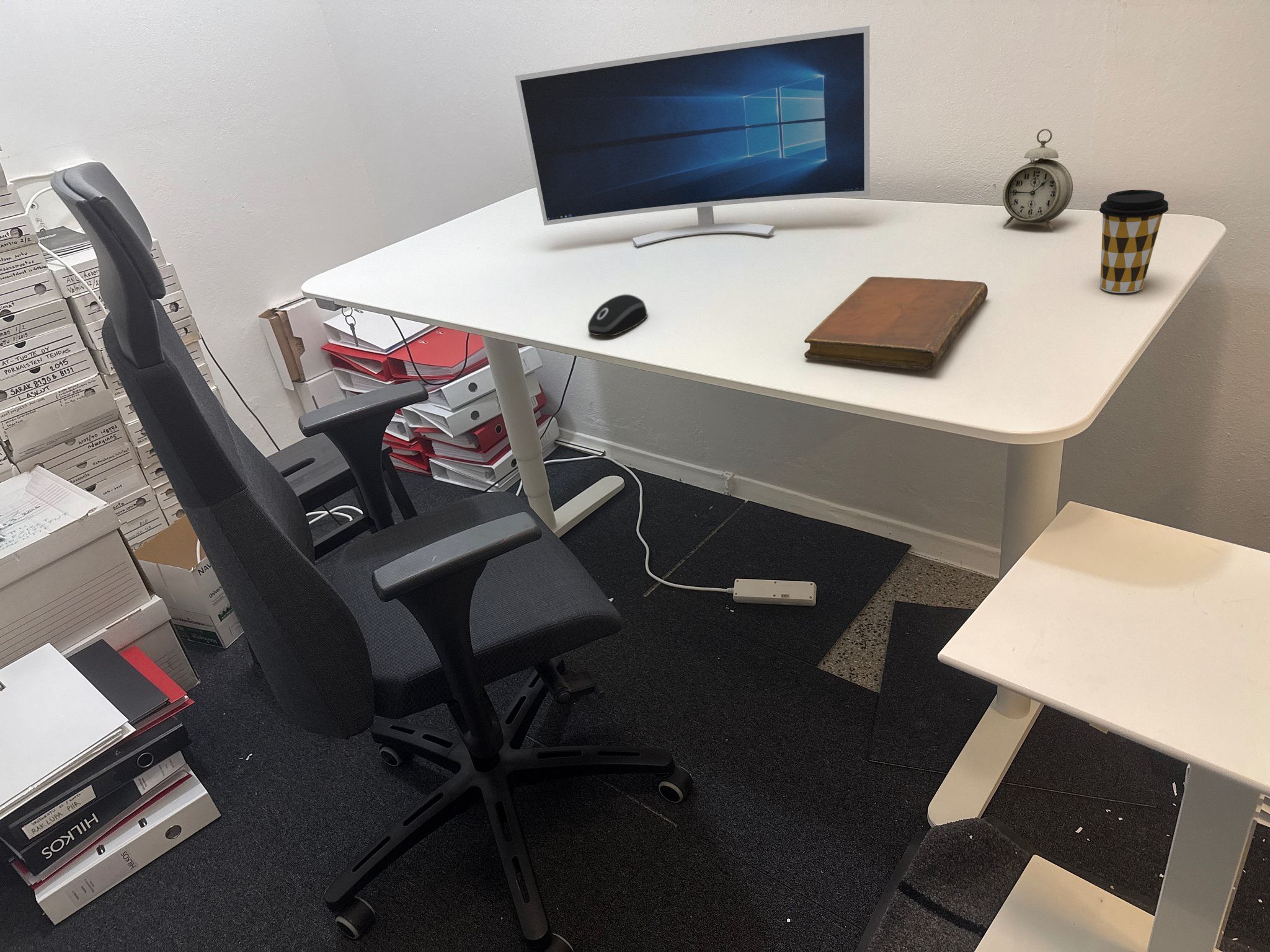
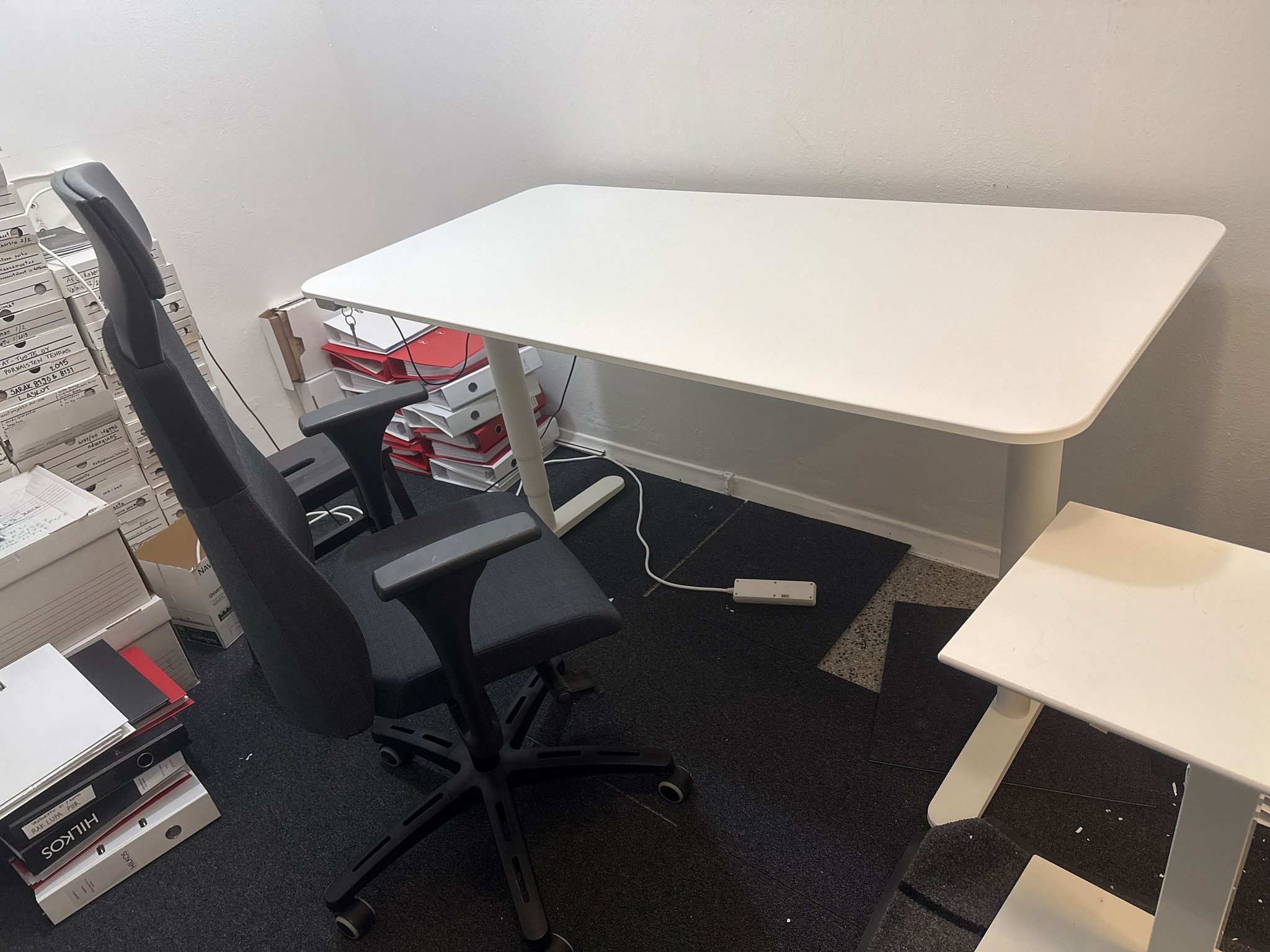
- notebook (899, 318)
- monitor (696, 145)
- coffee cup (1128, 242)
- alarm clock (1037, 178)
- computer mouse (617, 311)
